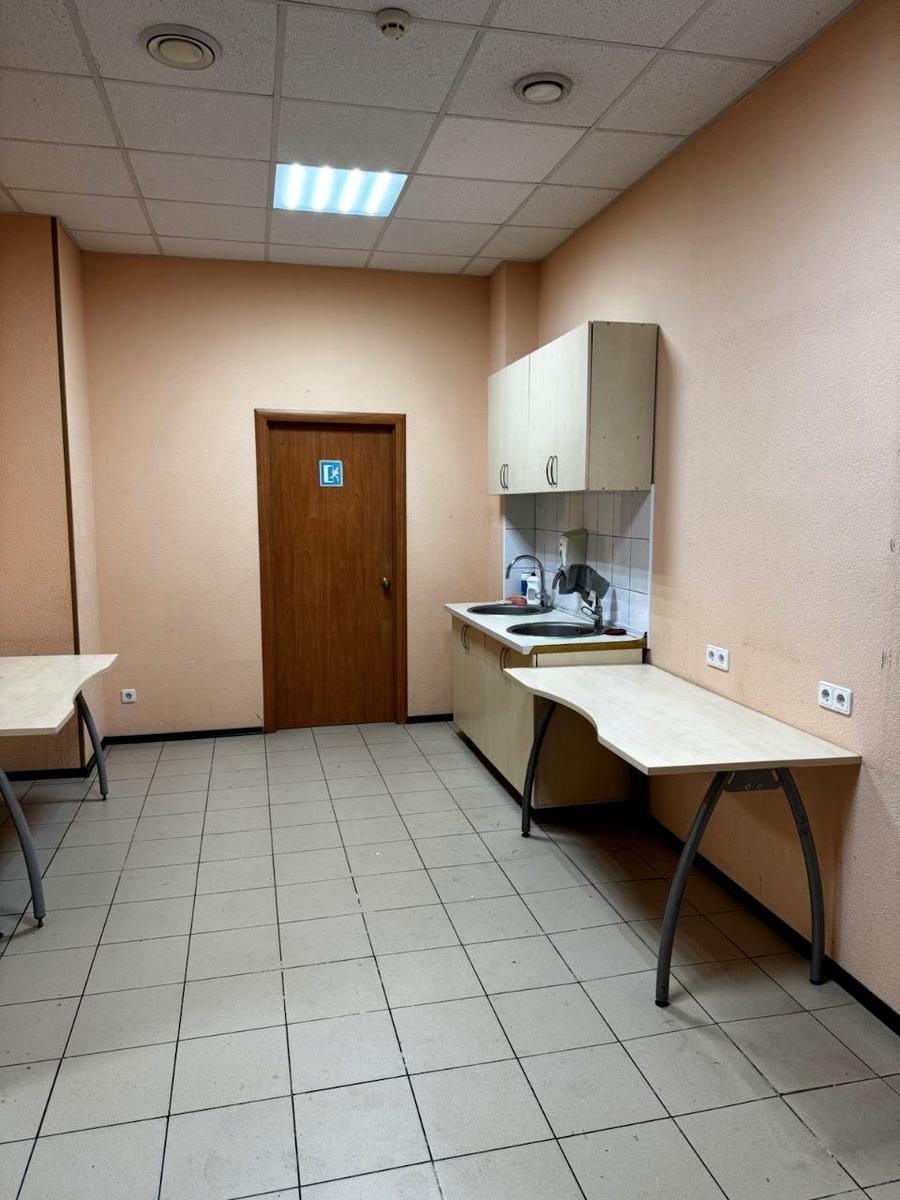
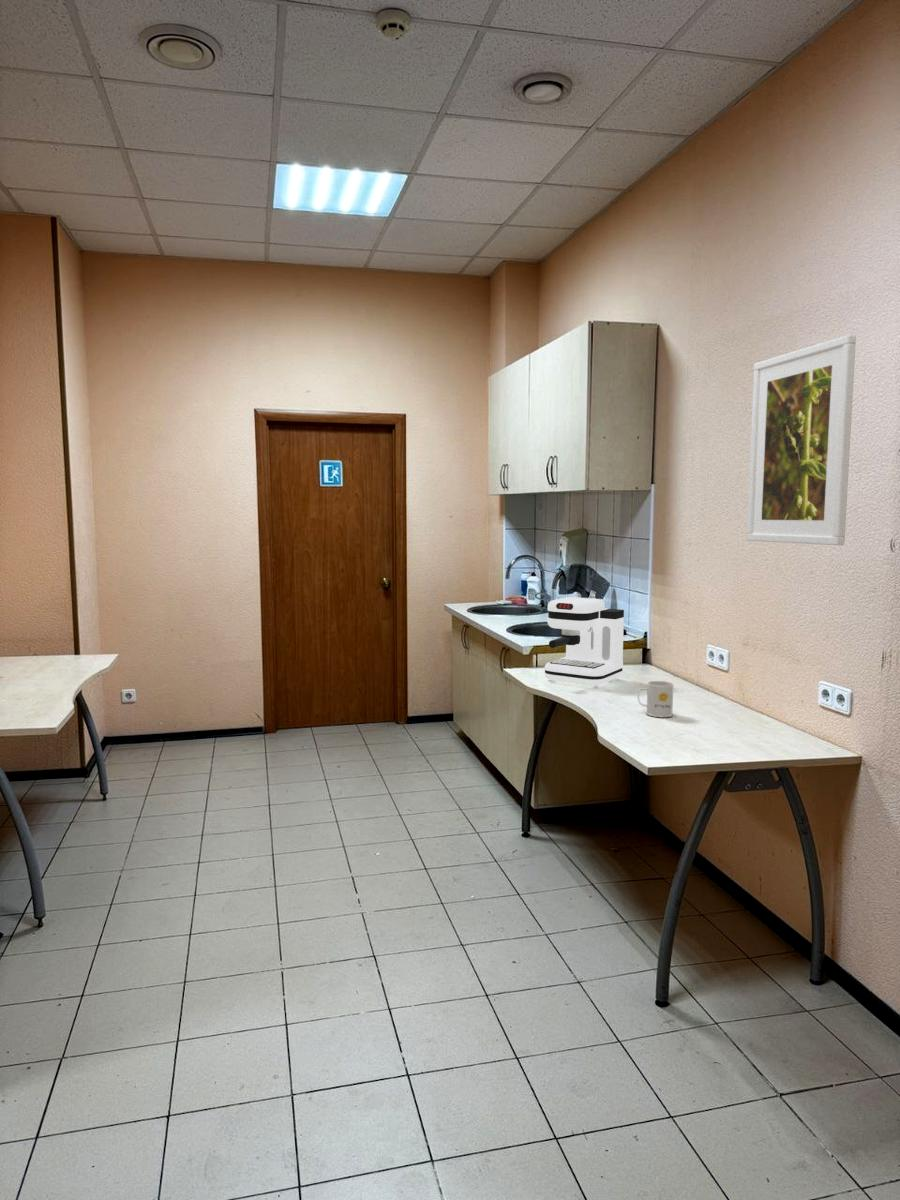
+ mug (655, 698)
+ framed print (795, 447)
+ coffee maker (582, 640)
